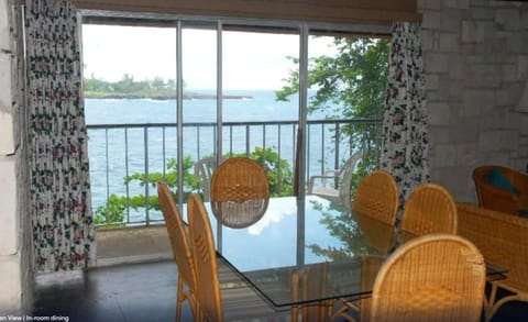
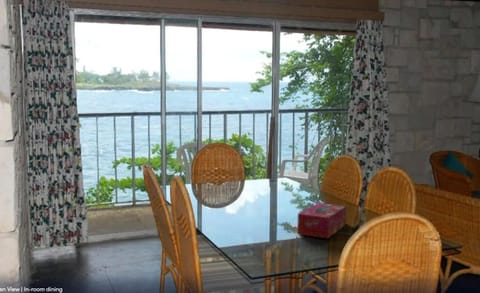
+ tissue box (322, 219)
